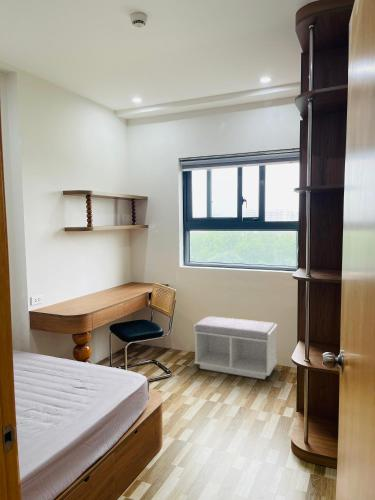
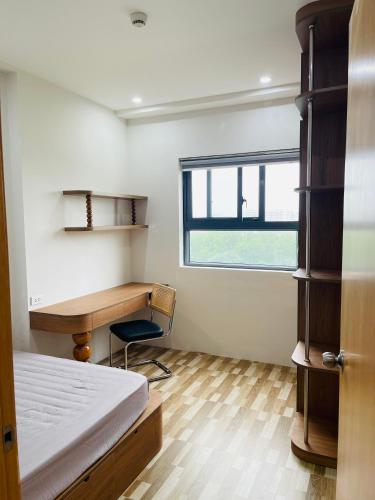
- bench (235, 345)
